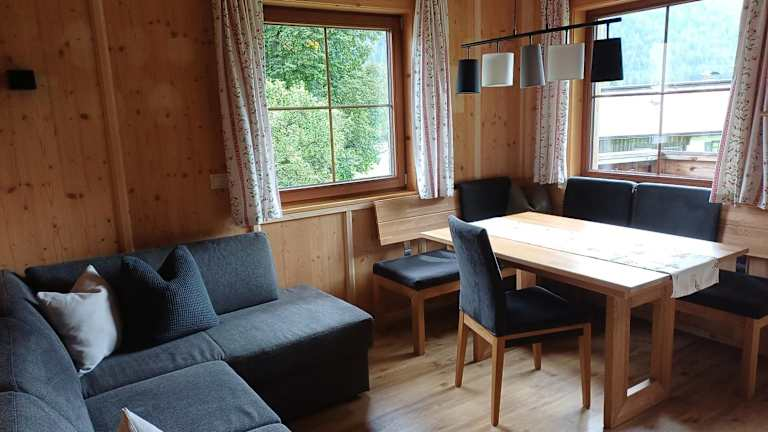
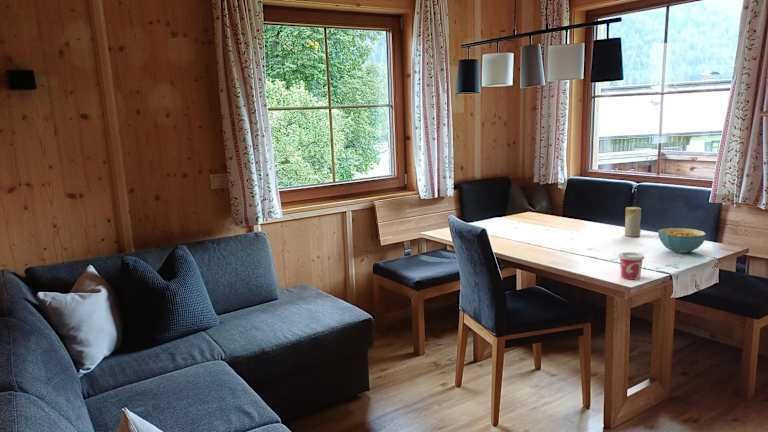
+ candle (633, 221)
+ cup (630, 265)
+ cereal bowl (681, 242)
